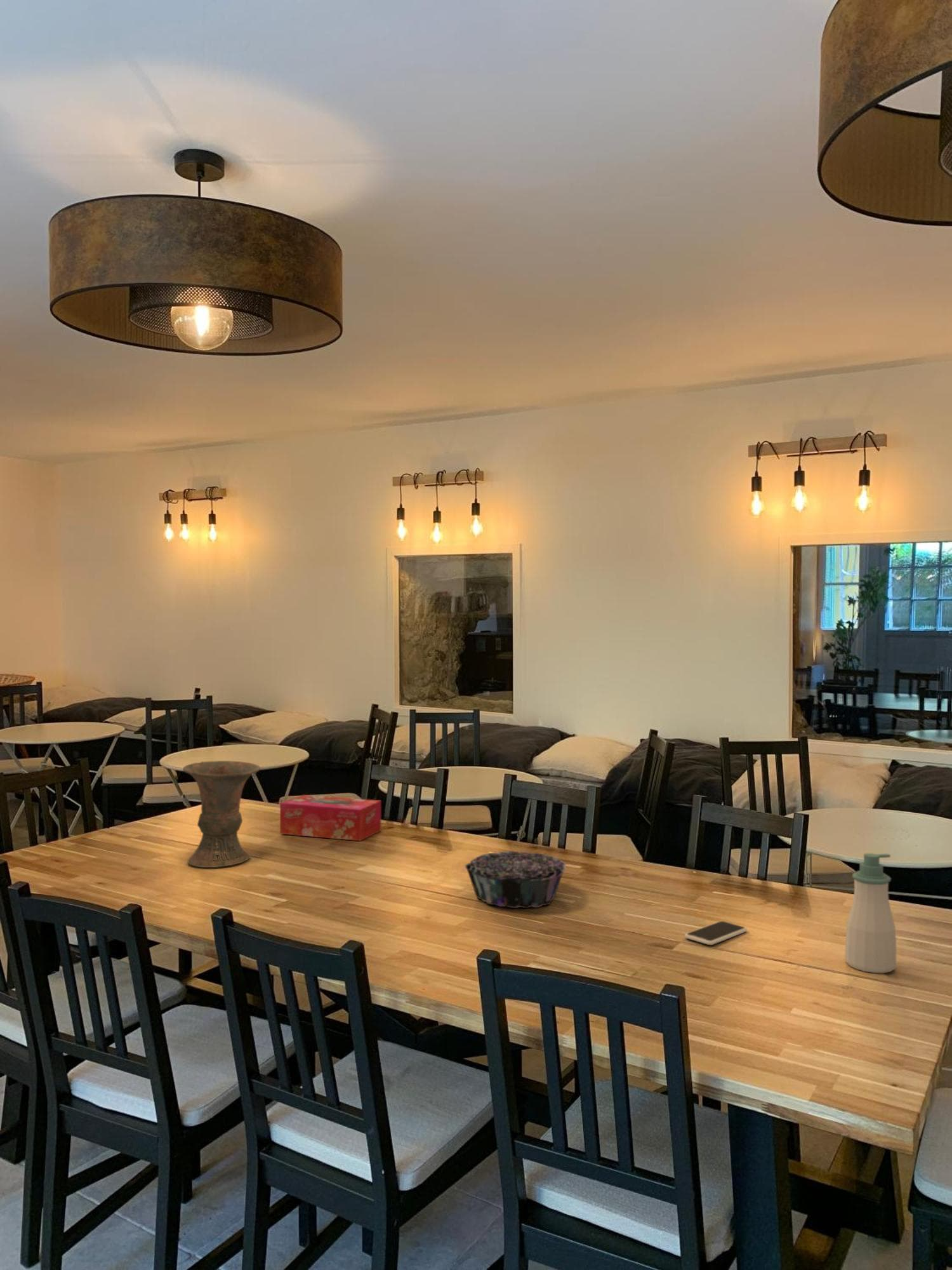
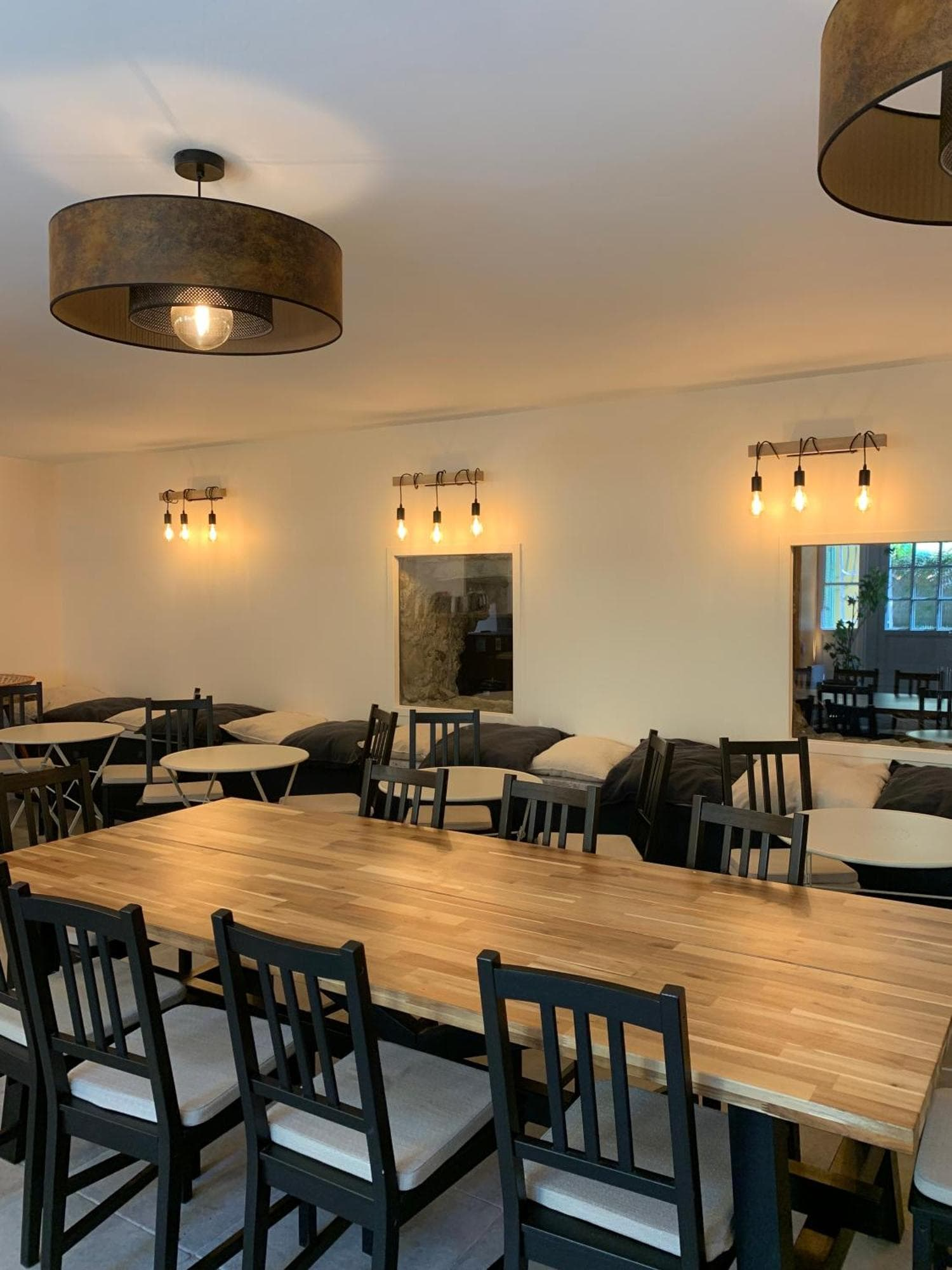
- soap bottle (871, 910)
- smartphone (716, 932)
- decorative bowl (515, 880)
- vase (222, 813)
- tissue box (331, 817)
